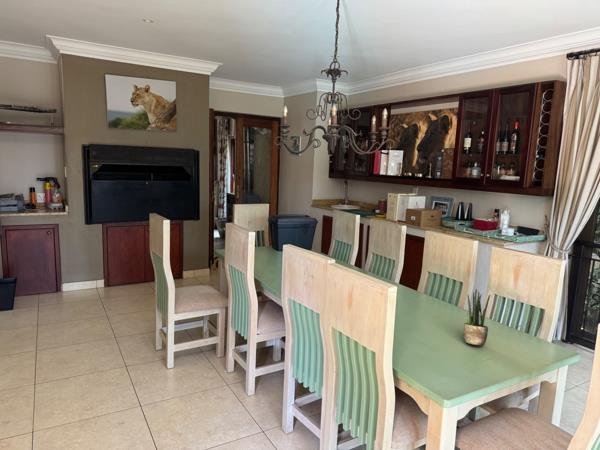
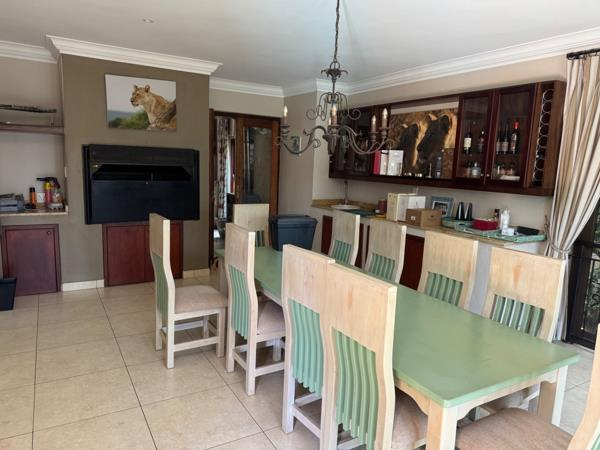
- potted plant (476, 316)
